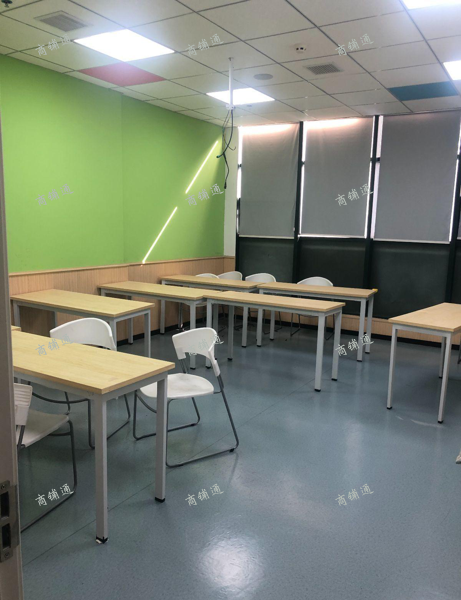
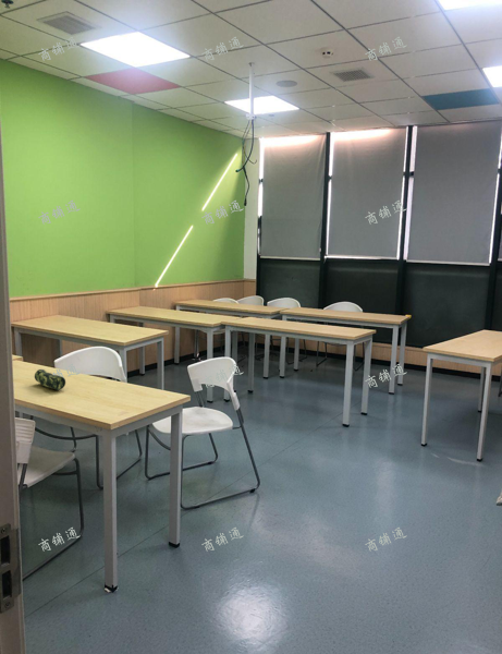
+ pencil case (49, 379)
